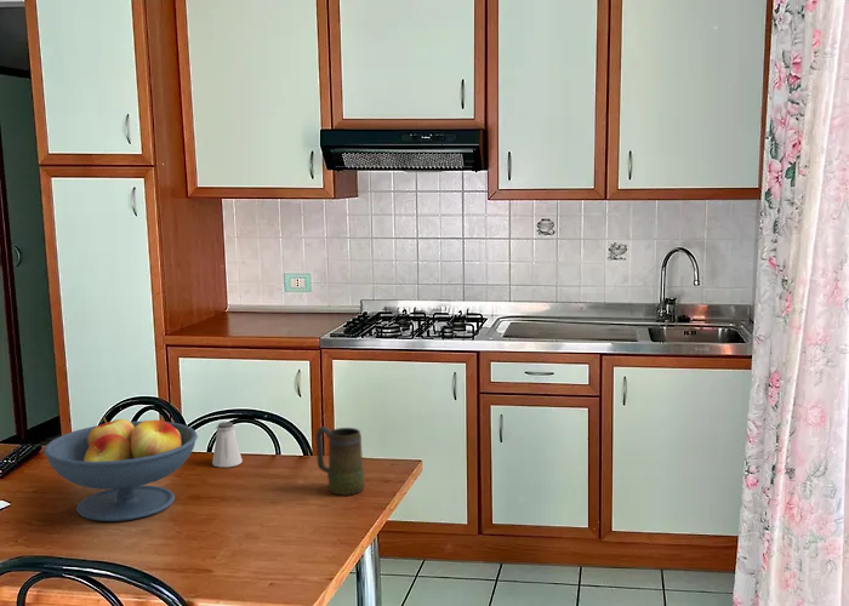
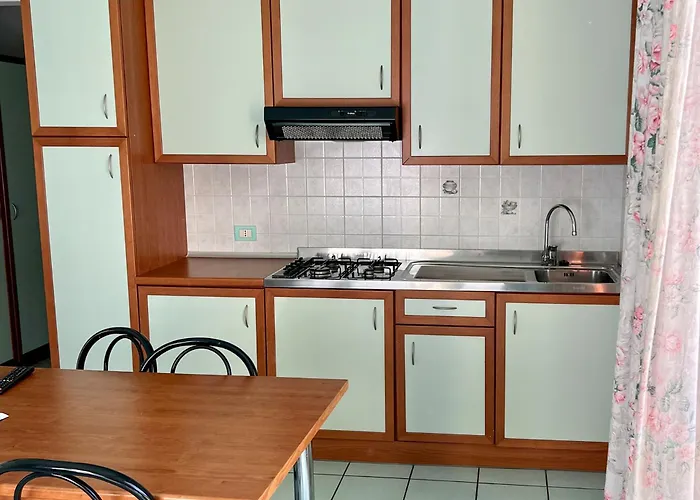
- saltshaker (226, 442)
- mug (338, 458)
- fruit bowl (124, 461)
